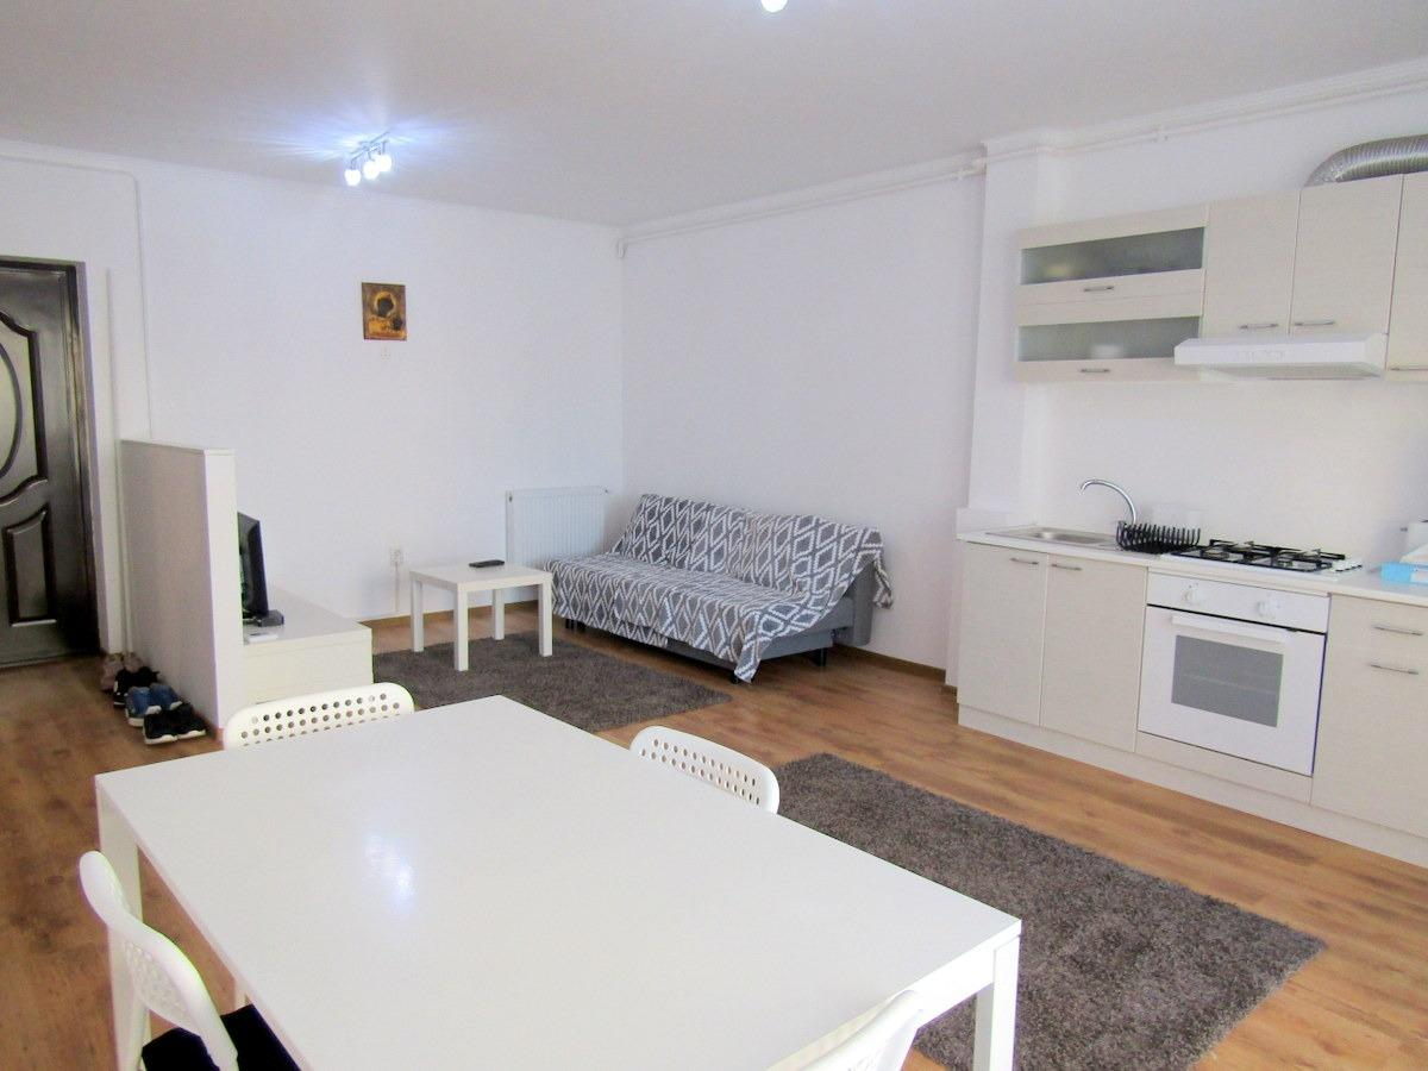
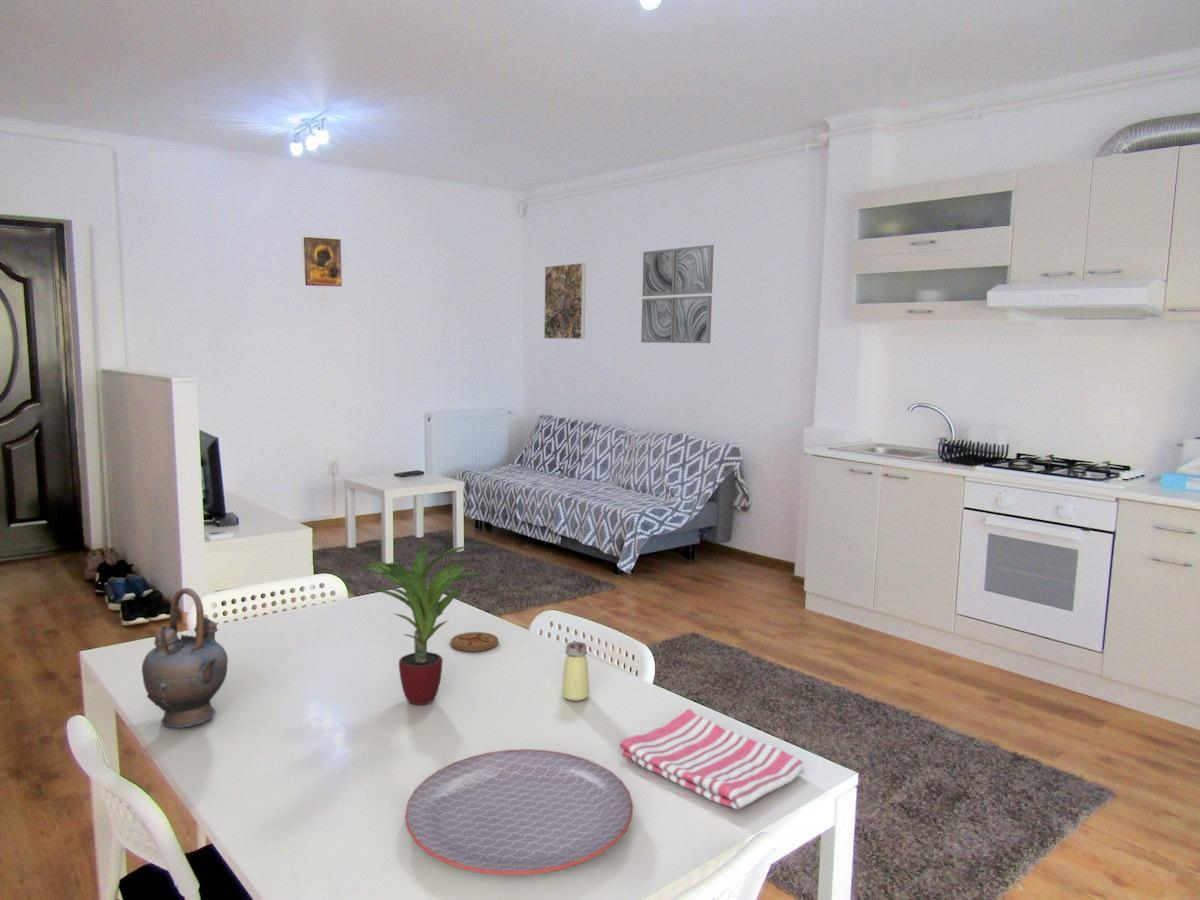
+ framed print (564, 302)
+ saltshaker (575, 669)
+ coaster (474, 641)
+ wall art (675, 297)
+ potted plant (414, 626)
+ dish towel (711, 755)
+ teapot (189, 656)
+ plate (520, 811)
